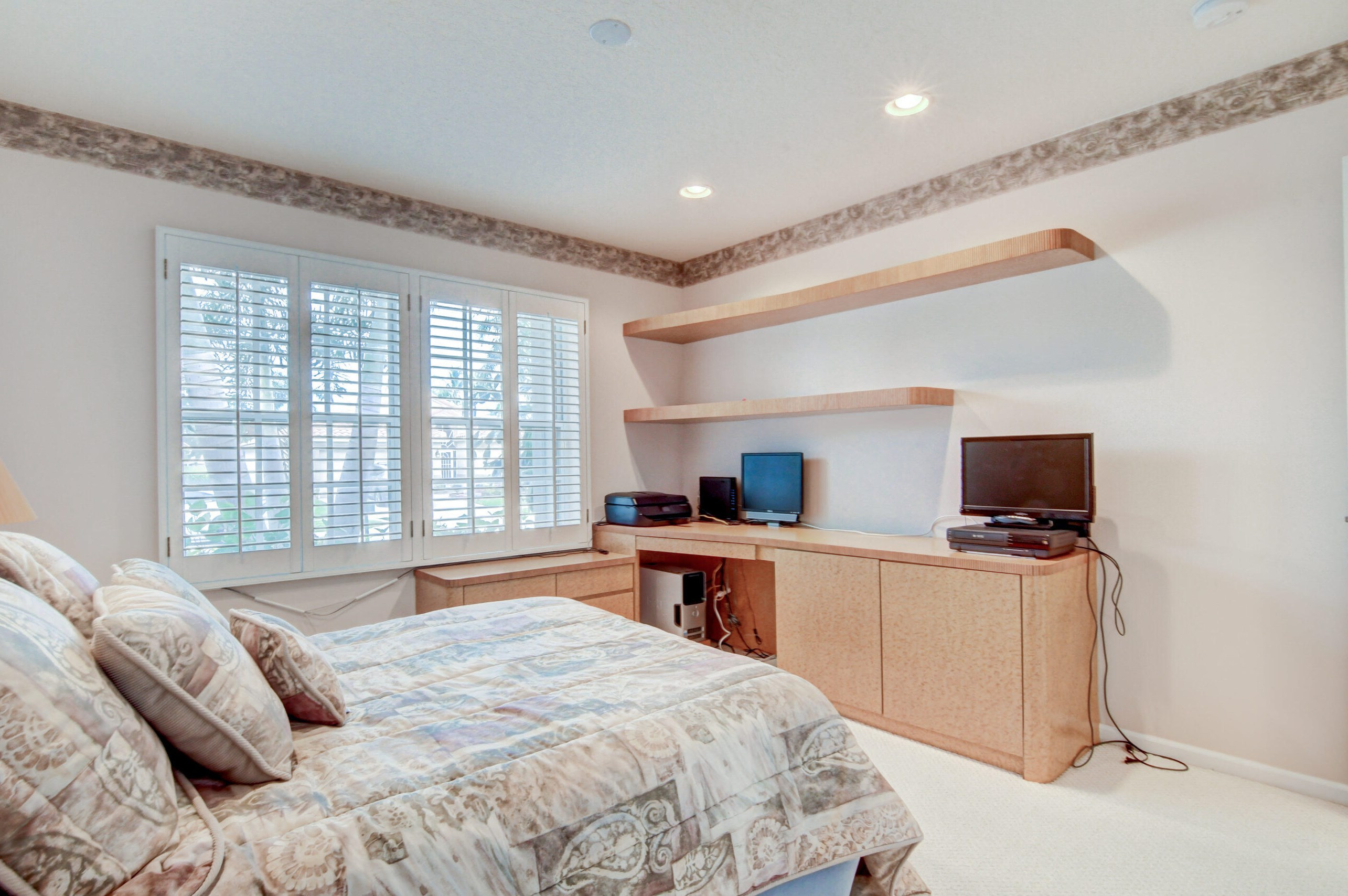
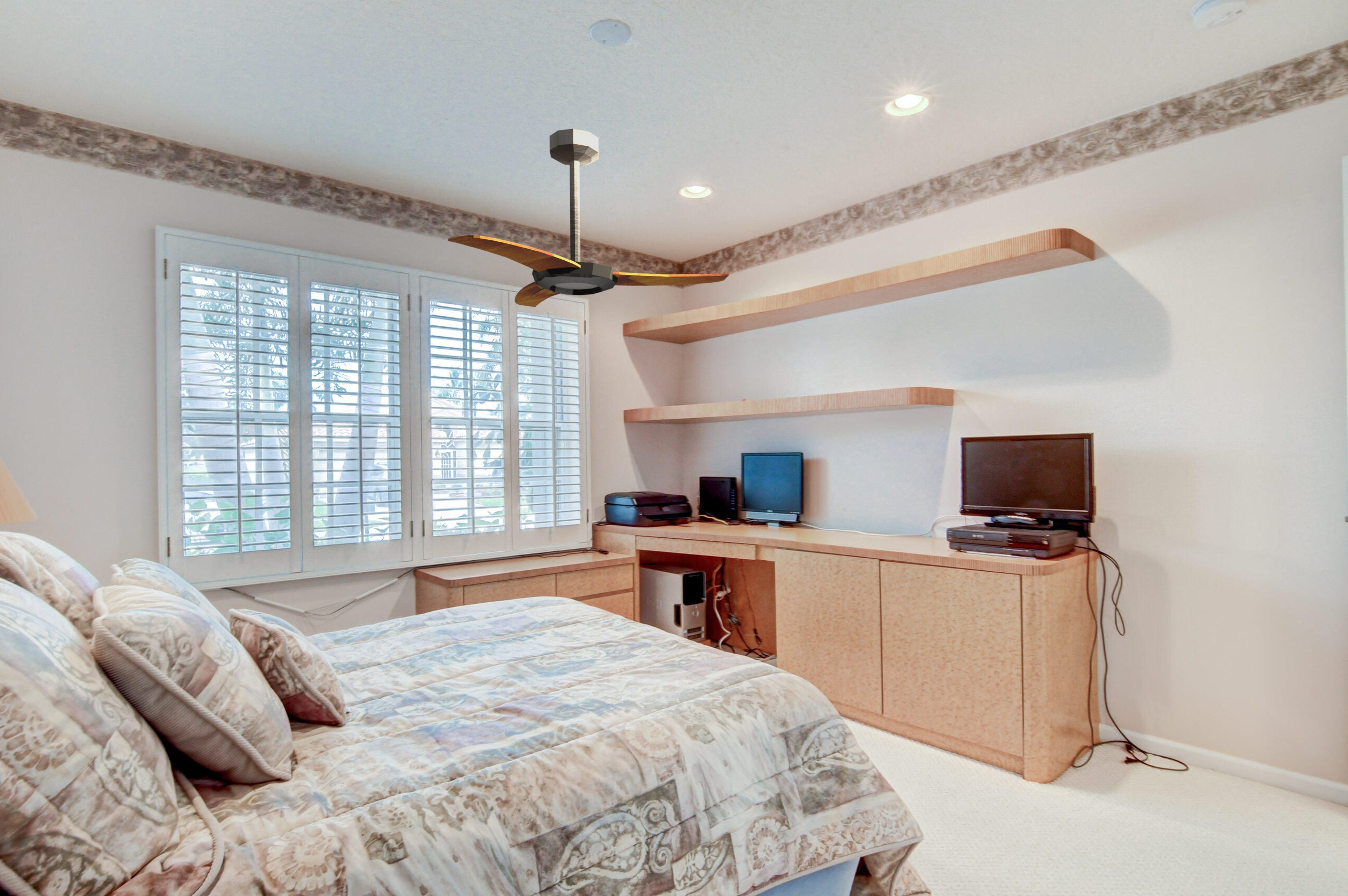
+ ceiling fan (580, 218)
